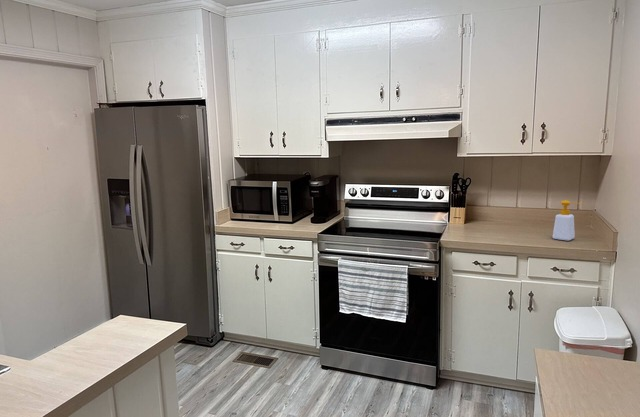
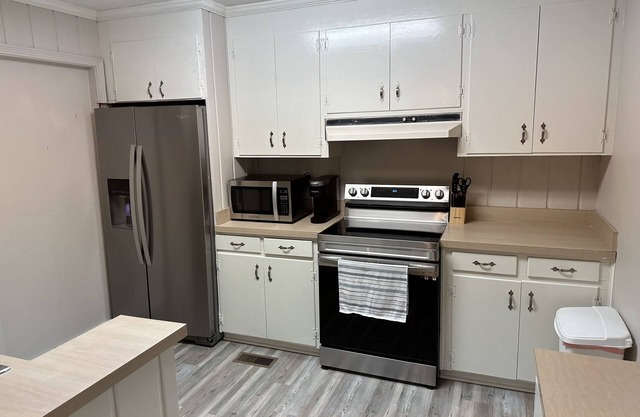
- soap bottle (568, 220)
